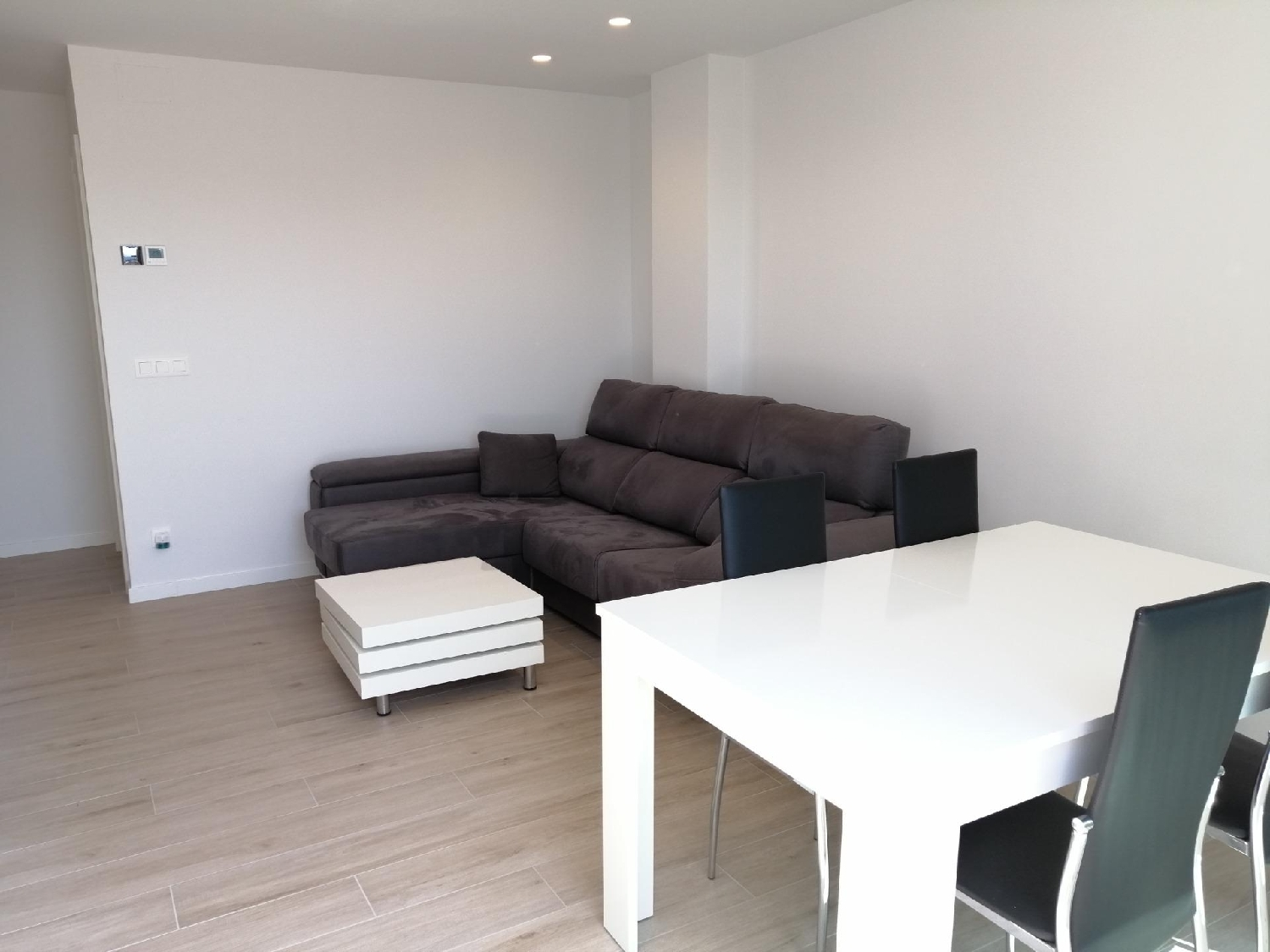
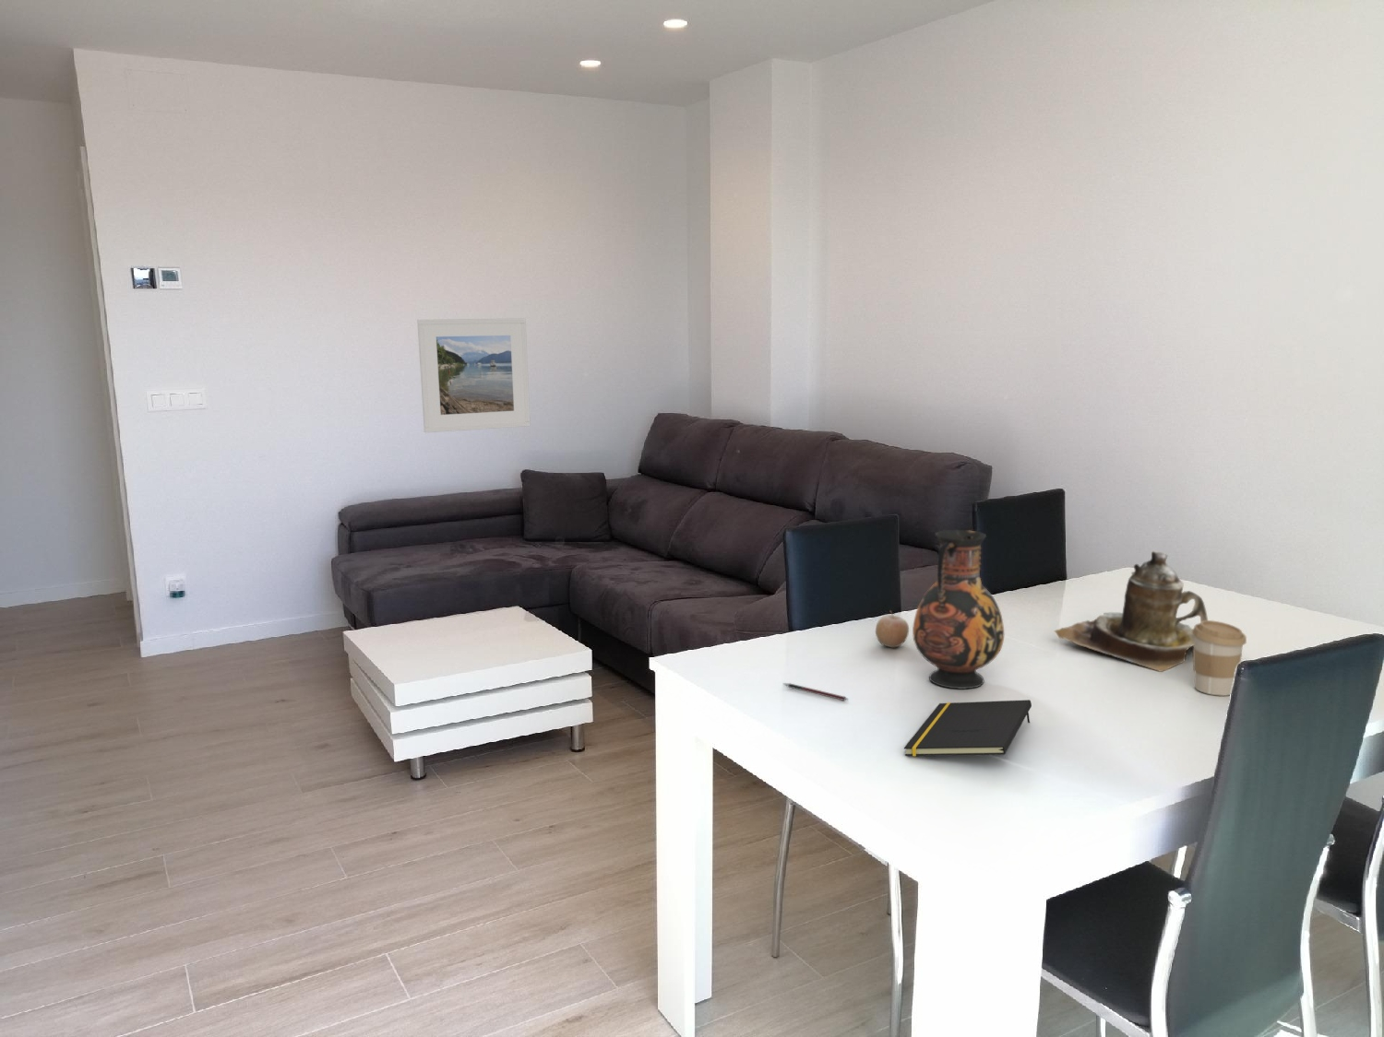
+ teapot (1138, 598)
+ notepad (970, 727)
+ vase (959, 608)
+ coffee cup (1217, 657)
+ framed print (475, 375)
+ fruit (891, 627)
+ pen (814, 691)
